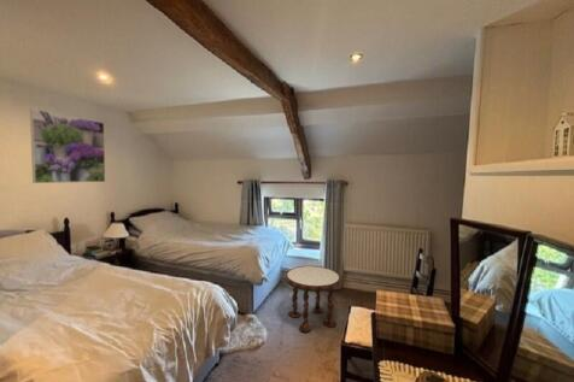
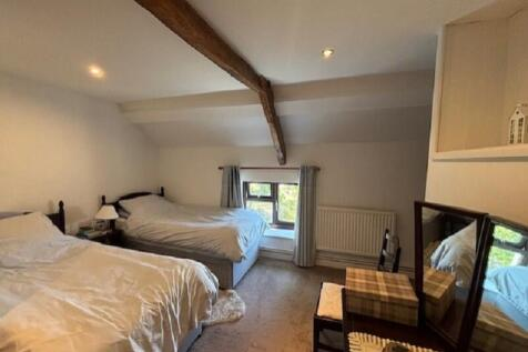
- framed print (71, 149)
- side table (316, 296)
